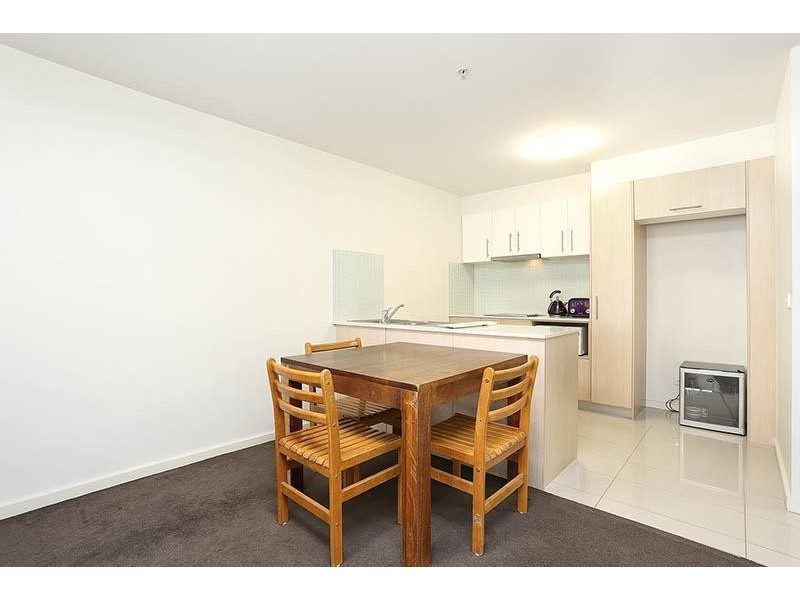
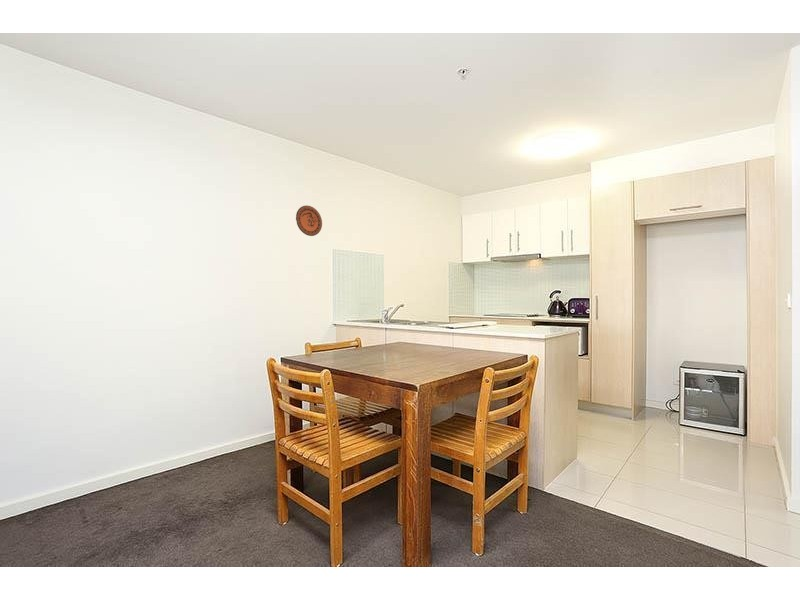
+ decorative plate (309, 220)
